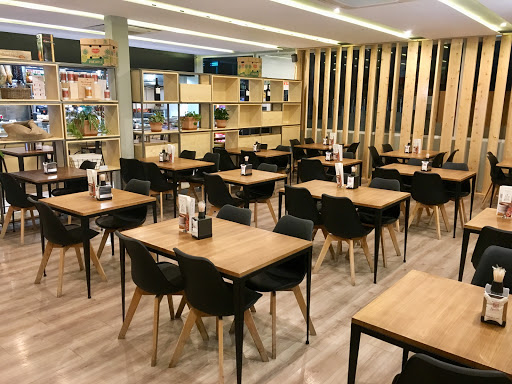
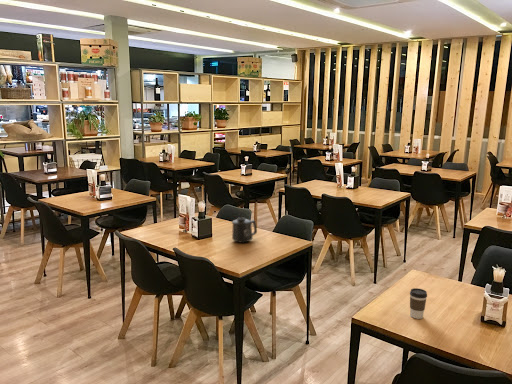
+ mug (243, 228)
+ coffee cup (417, 303)
